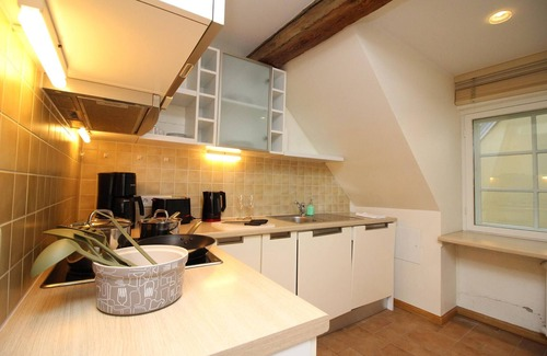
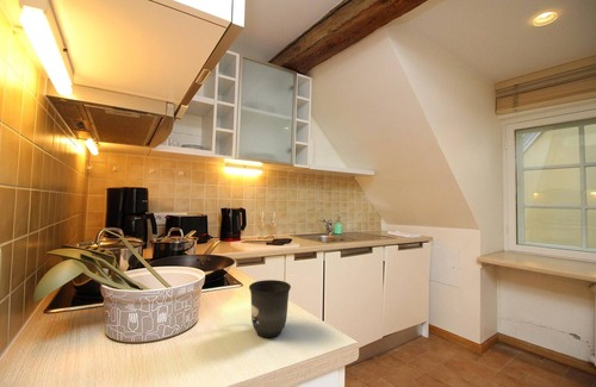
+ mug (266, 305)
